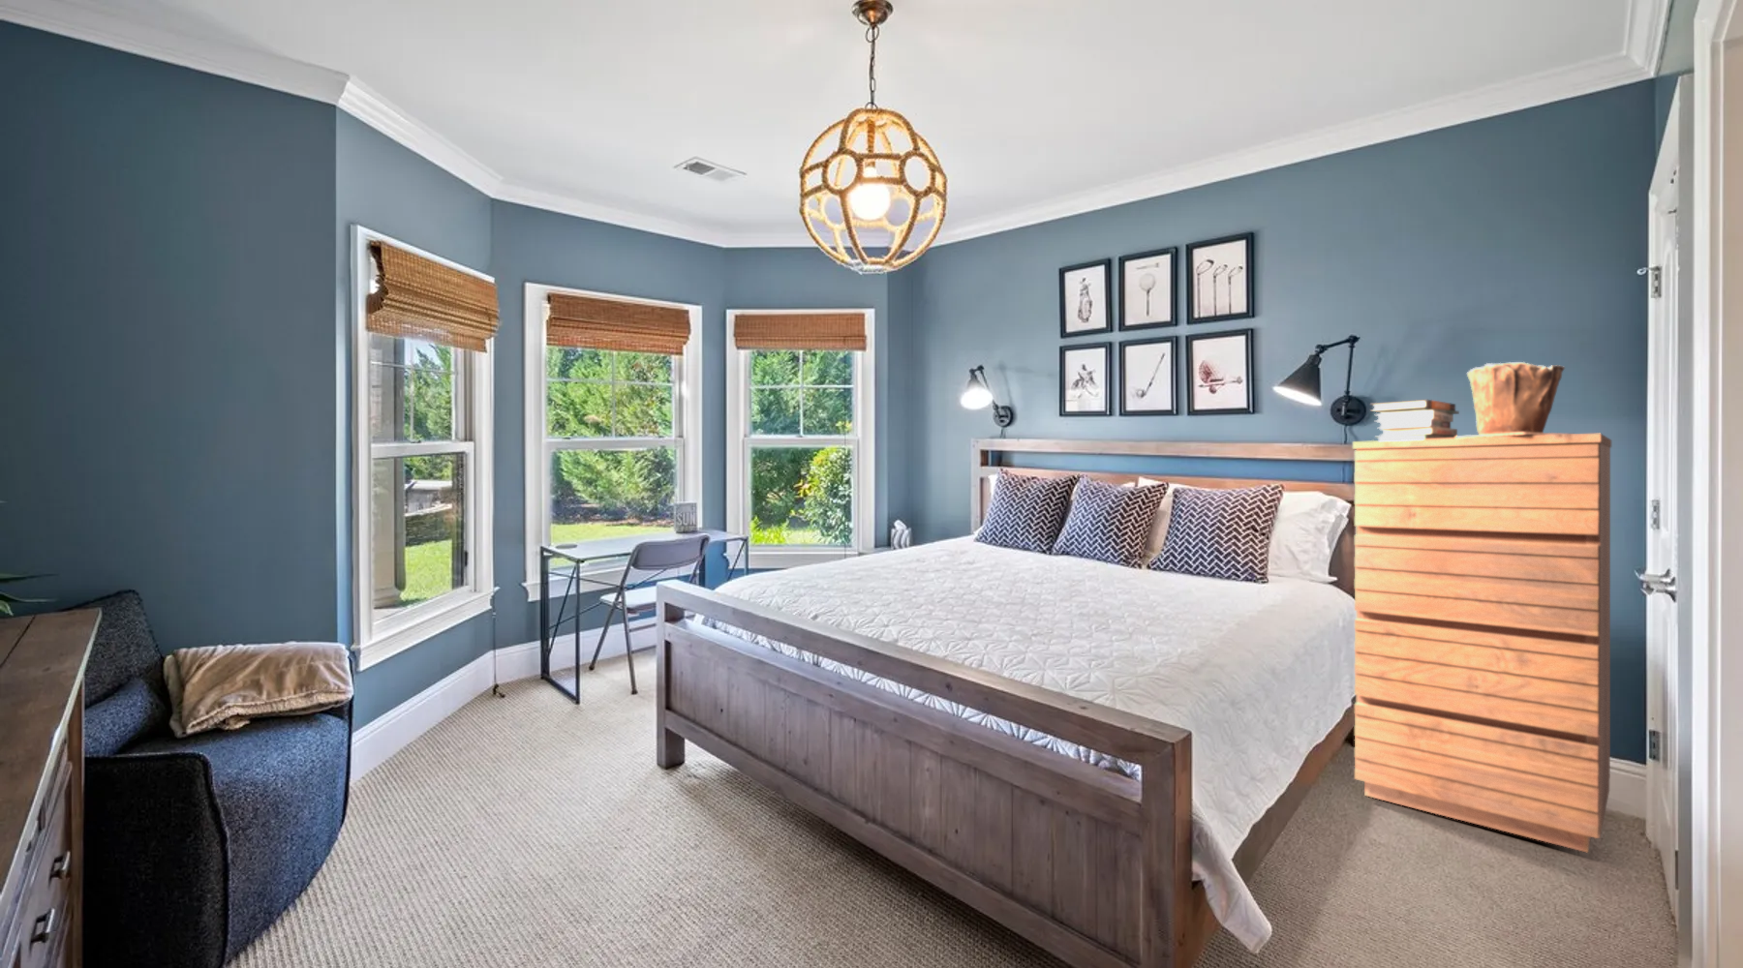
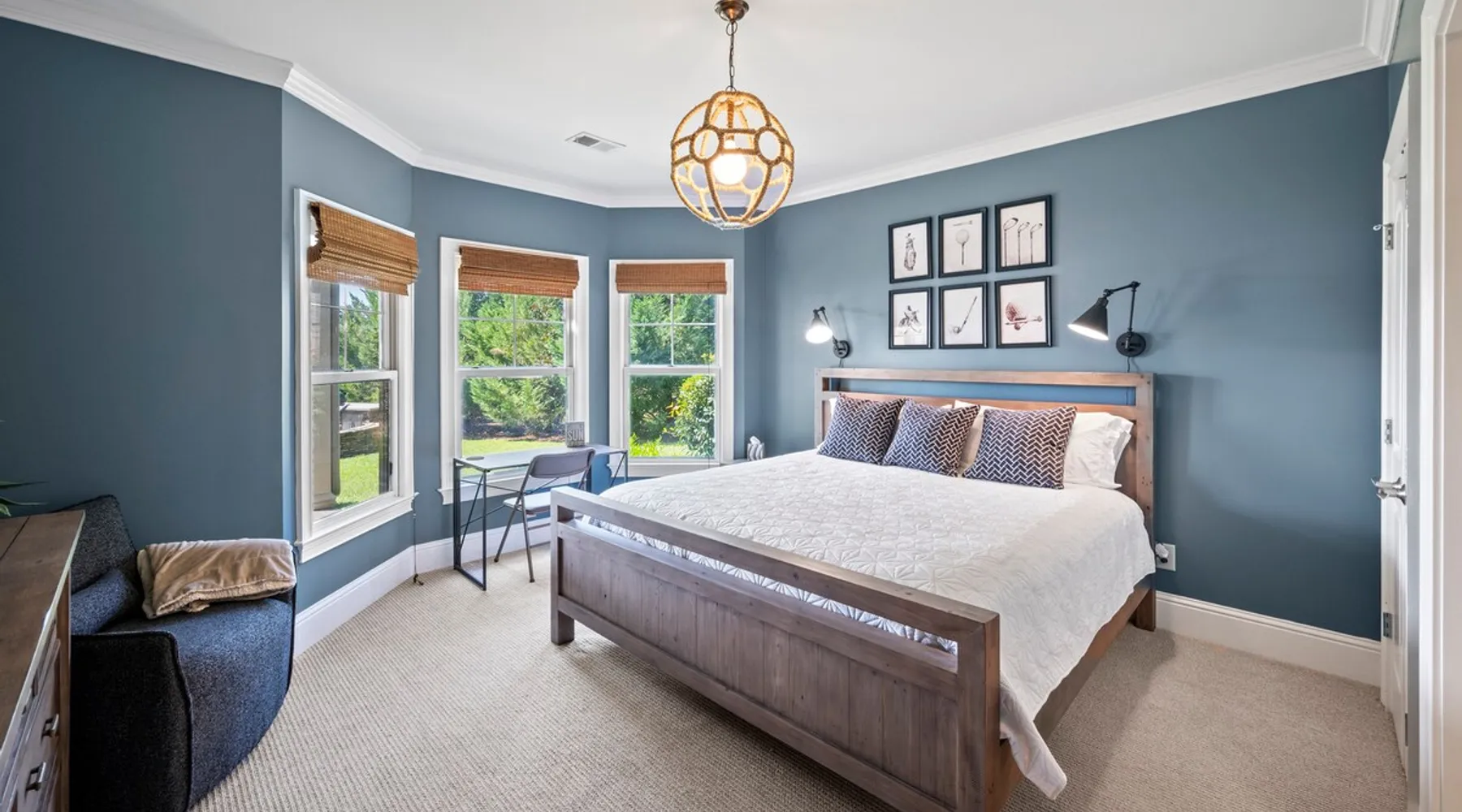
- dresser (1480, 620)
- plant pot (1514, 399)
- book stack (1414, 422)
